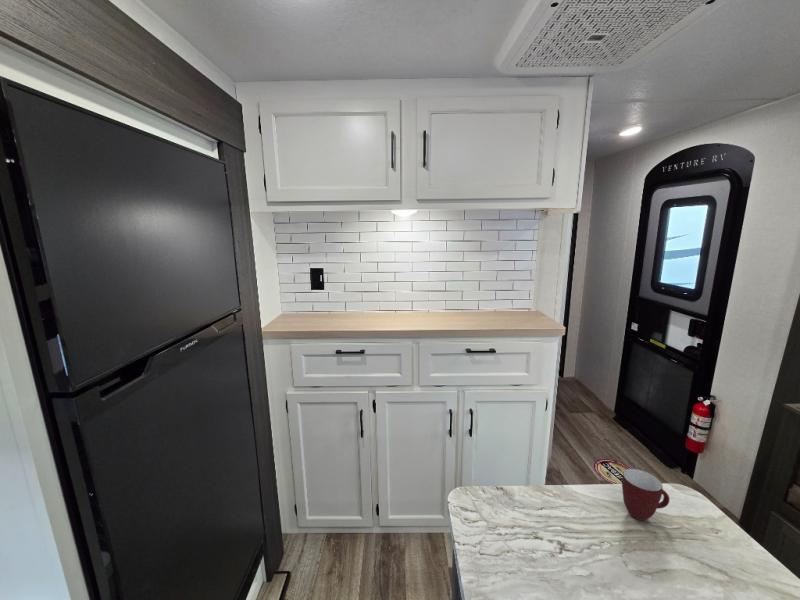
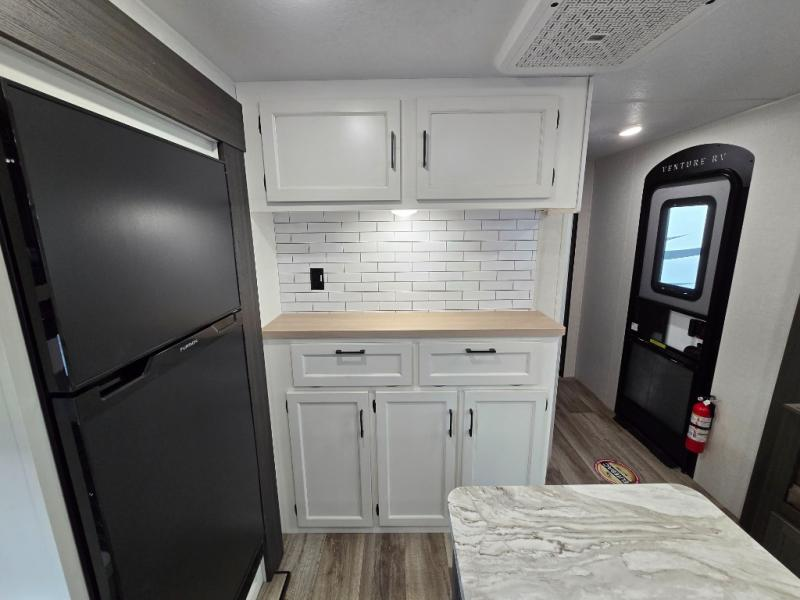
- mug (644, 497)
